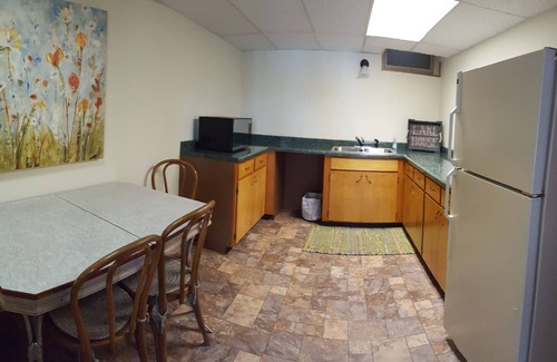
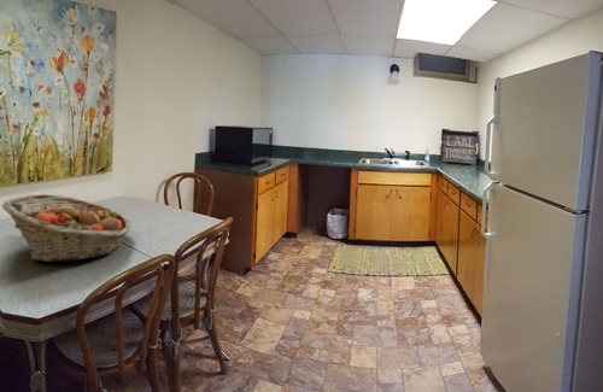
+ fruit basket (72, 223)
